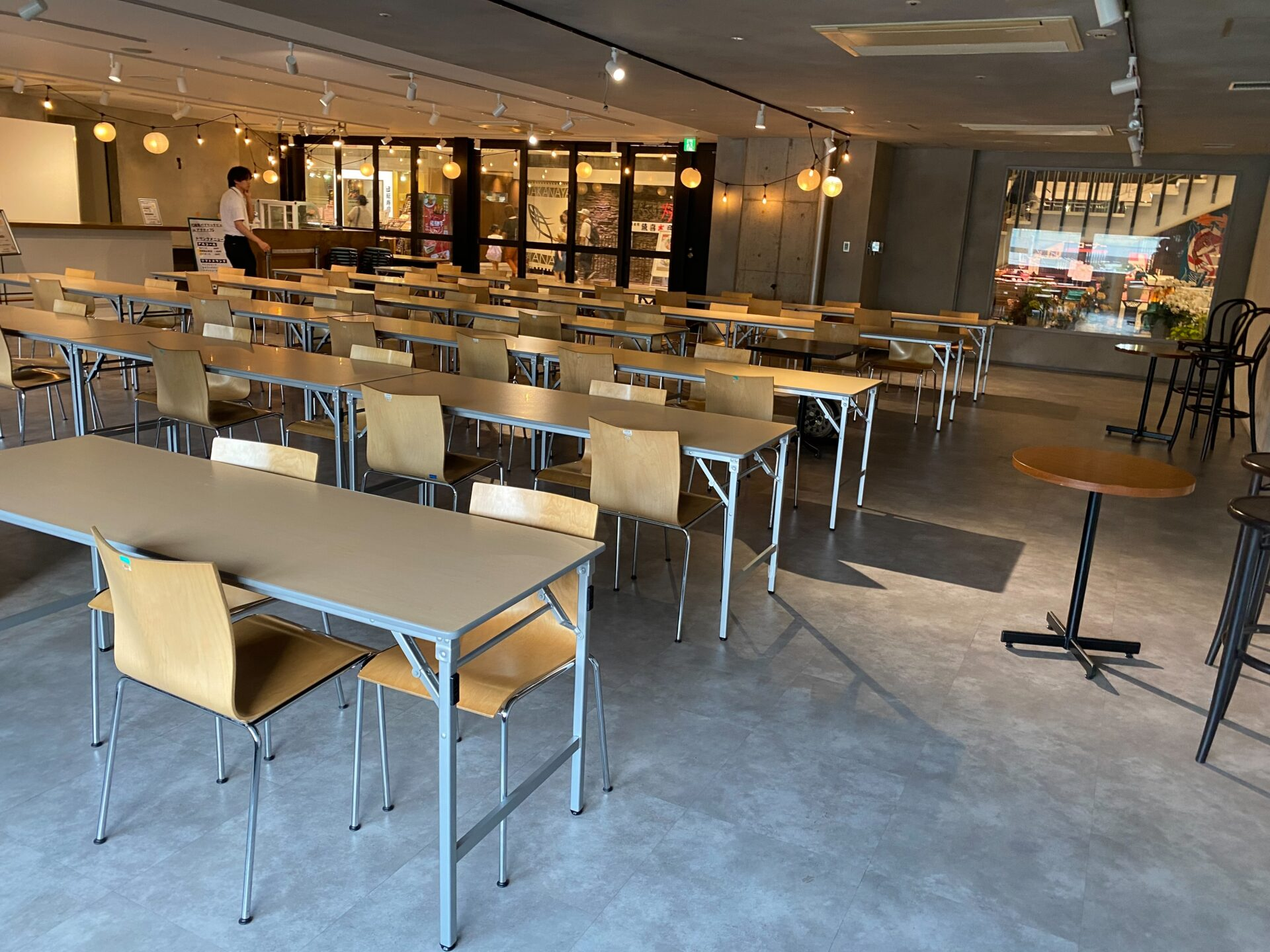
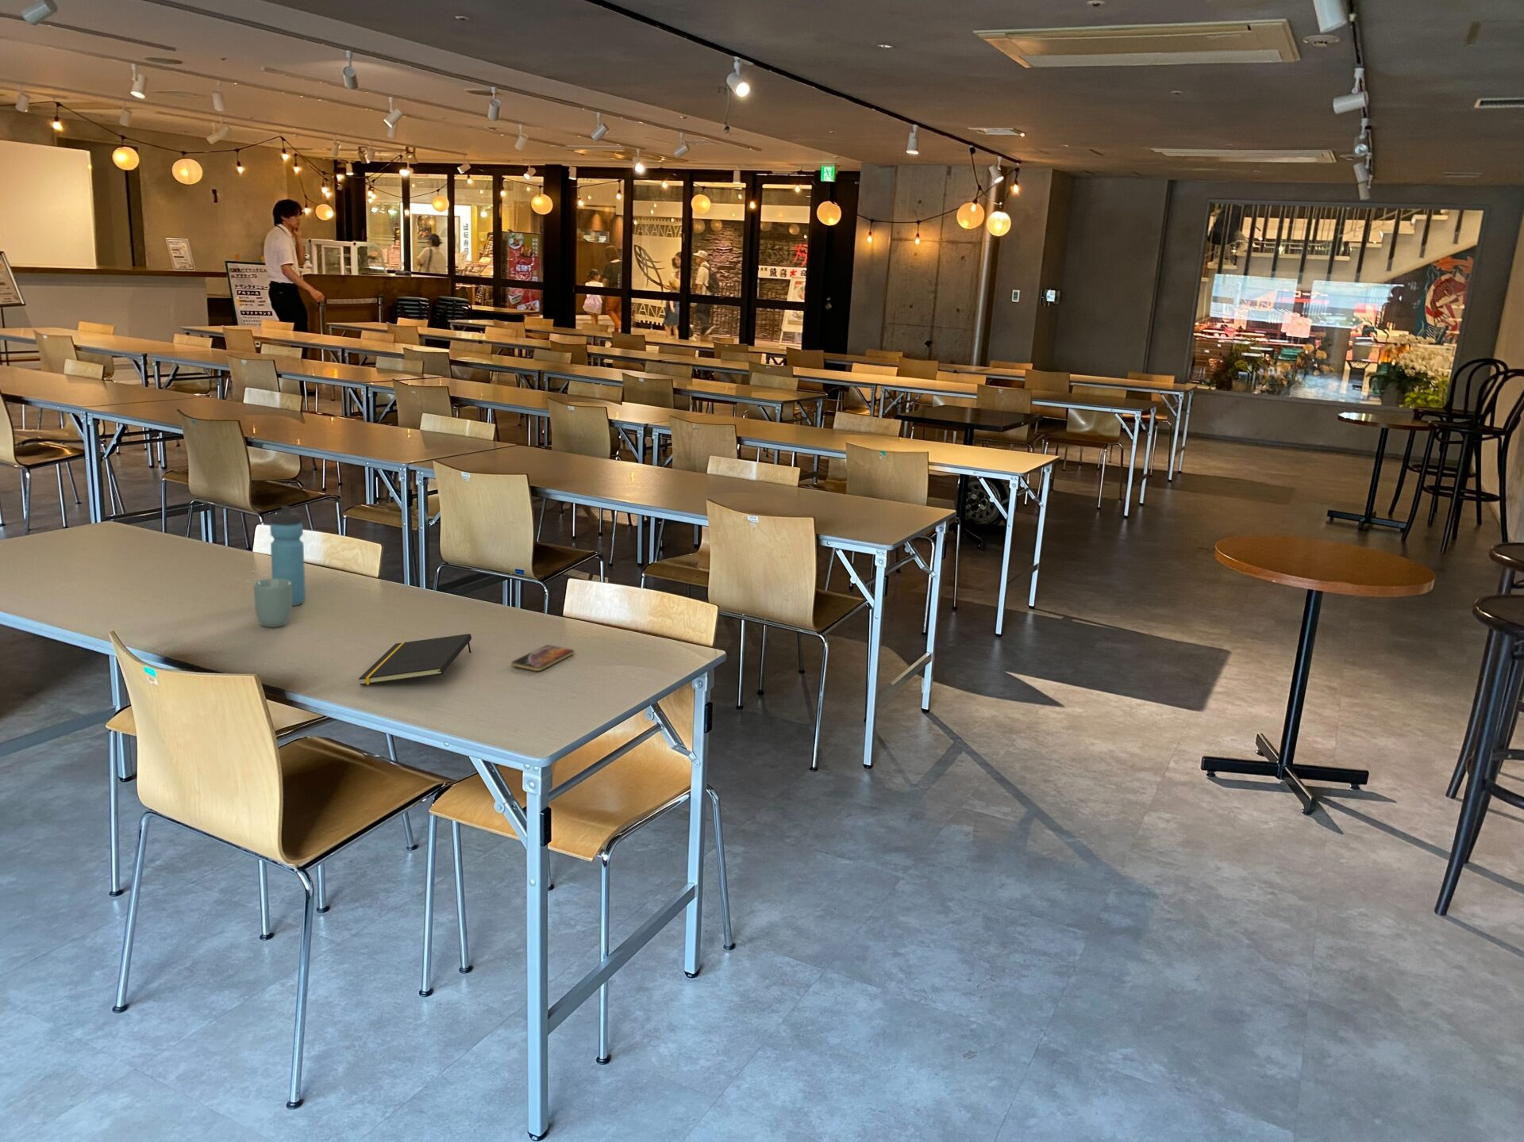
+ smartphone (542, 657)
+ water bottle (287, 554)
+ notepad (418, 659)
+ cup (274, 603)
